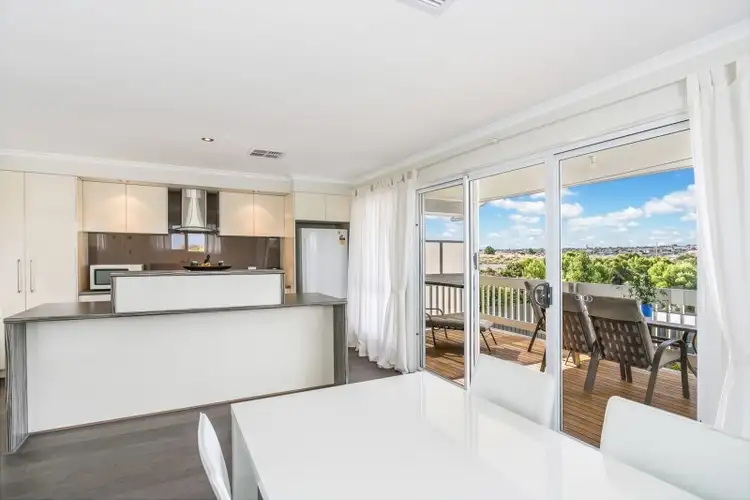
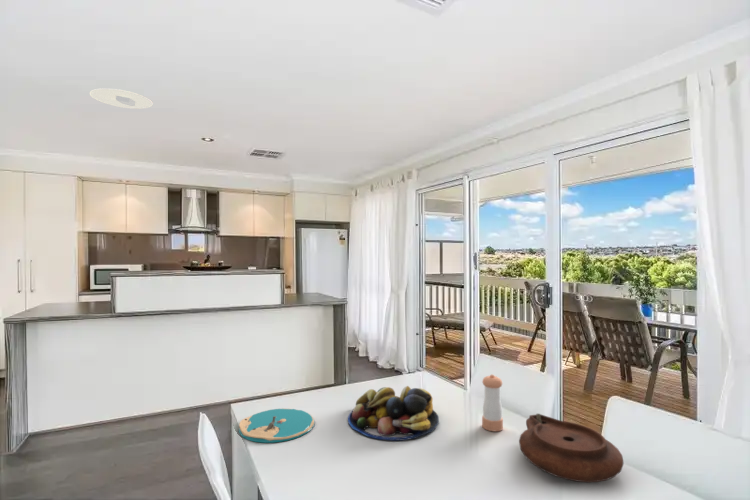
+ pepper shaker (492, 400)
+ plate (568, 446)
+ plate (277, 418)
+ recessed light (122, 96)
+ fruit bowl (392, 403)
